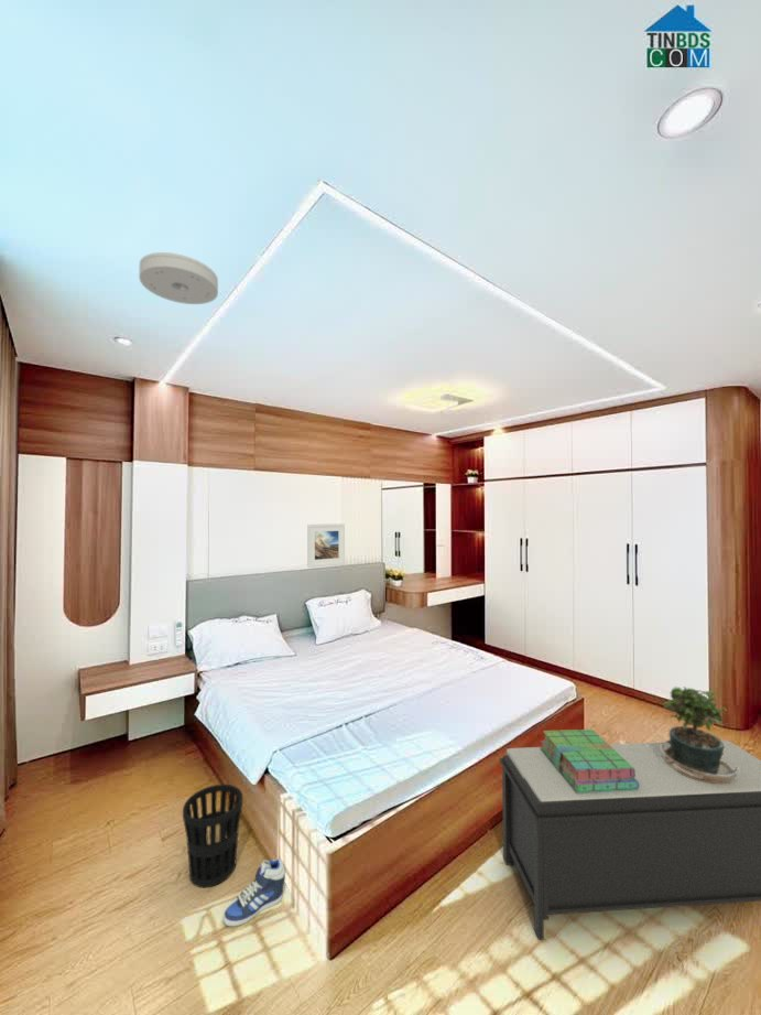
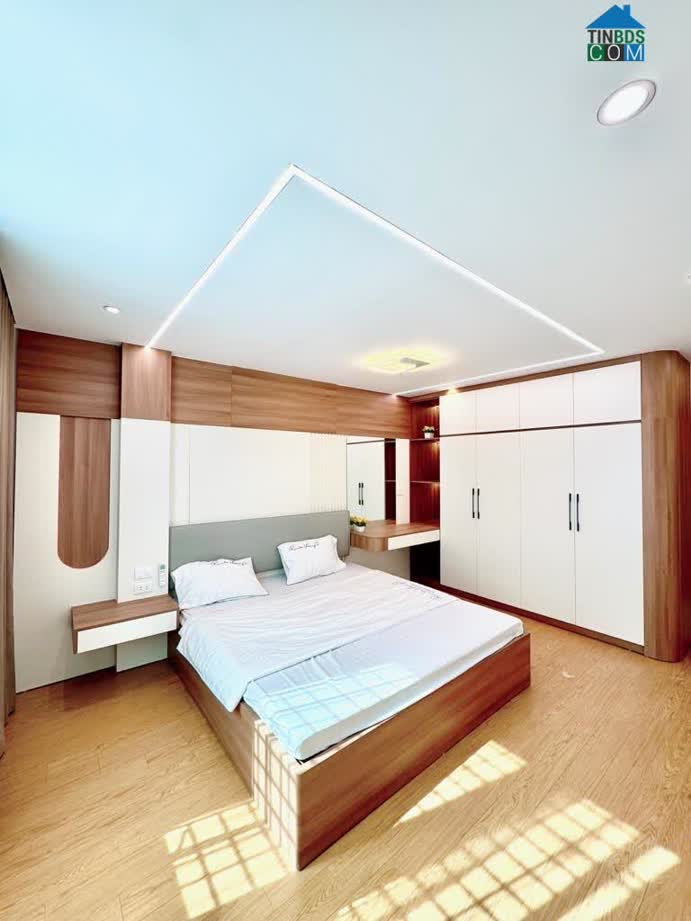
- potted plant (688, 722)
- smoke detector (180, 280)
- sneaker (254, 885)
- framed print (326, 544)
- wastebasket (213, 834)
- bench (646, 827)
- stack of books (585, 757)
